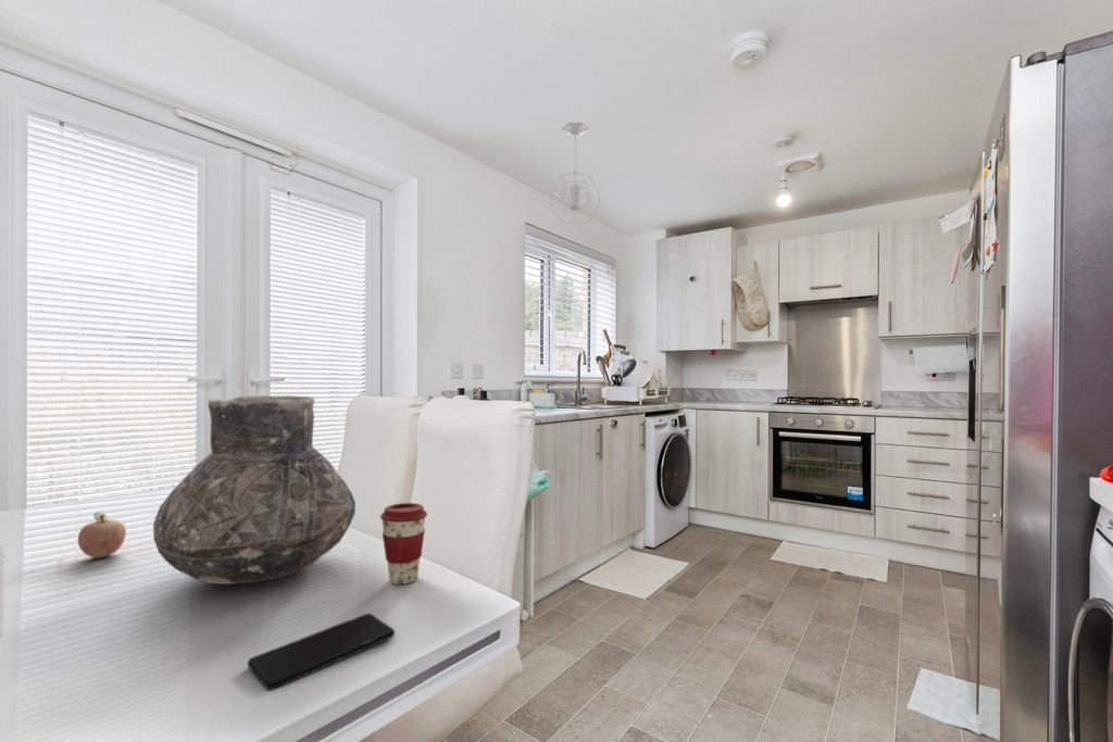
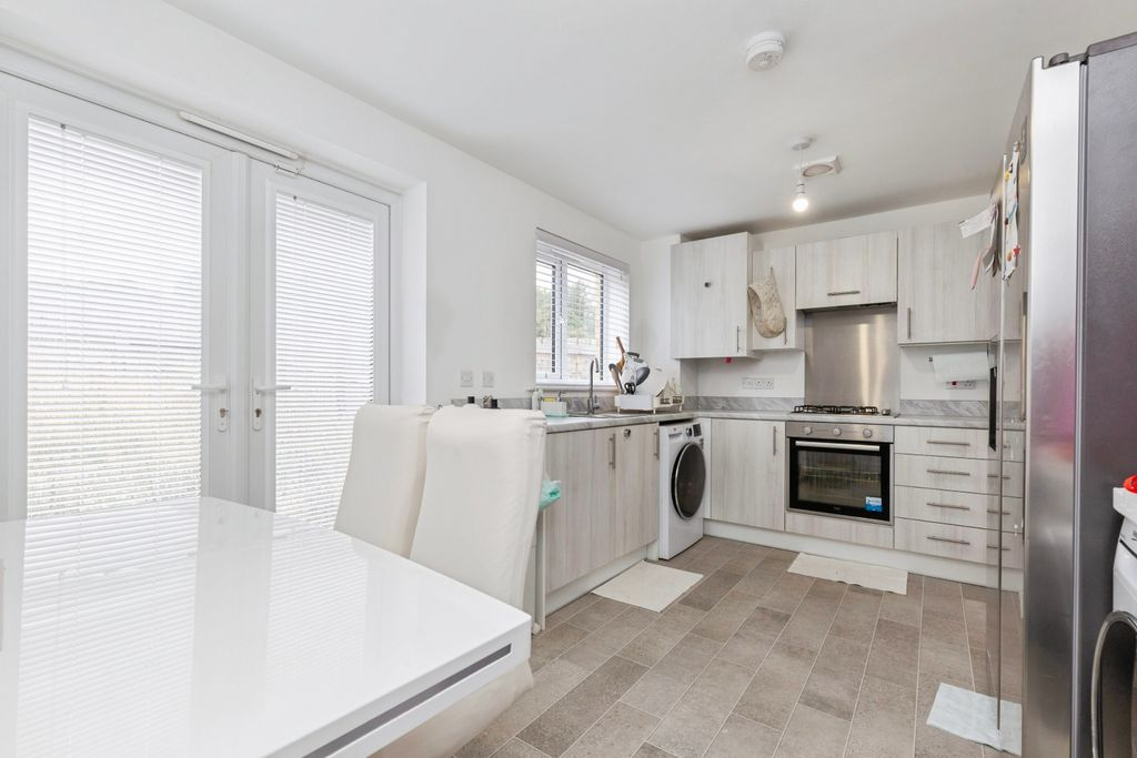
- coffee cup (403, 542)
- smartphone (325, 646)
- fruit (102, 533)
- vase (262, 483)
- pendant light (575, 176)
